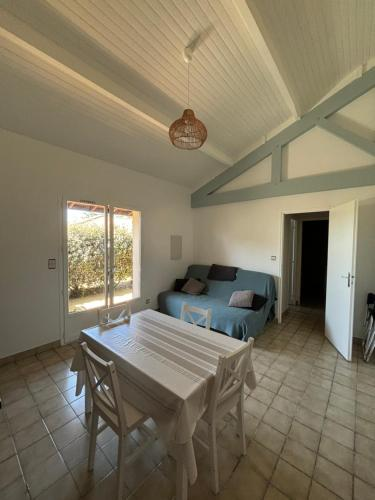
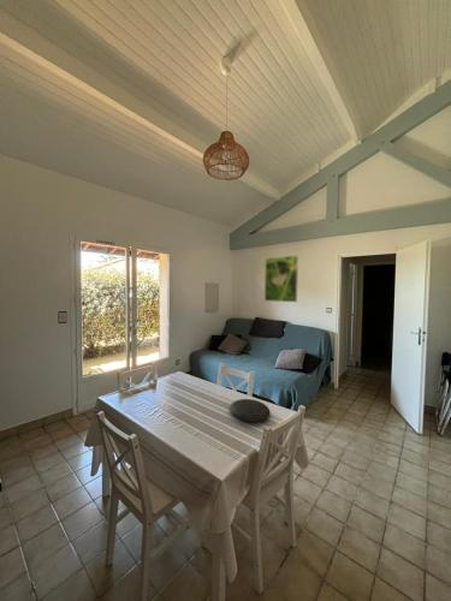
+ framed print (280, 279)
+ plate (249, 409)
